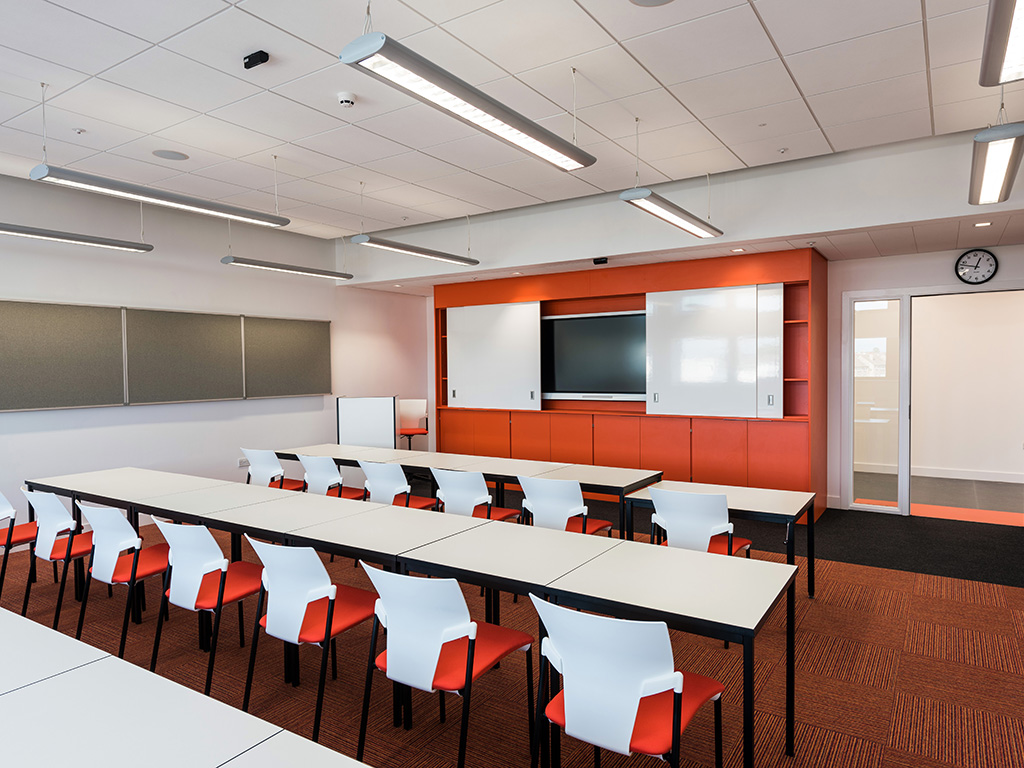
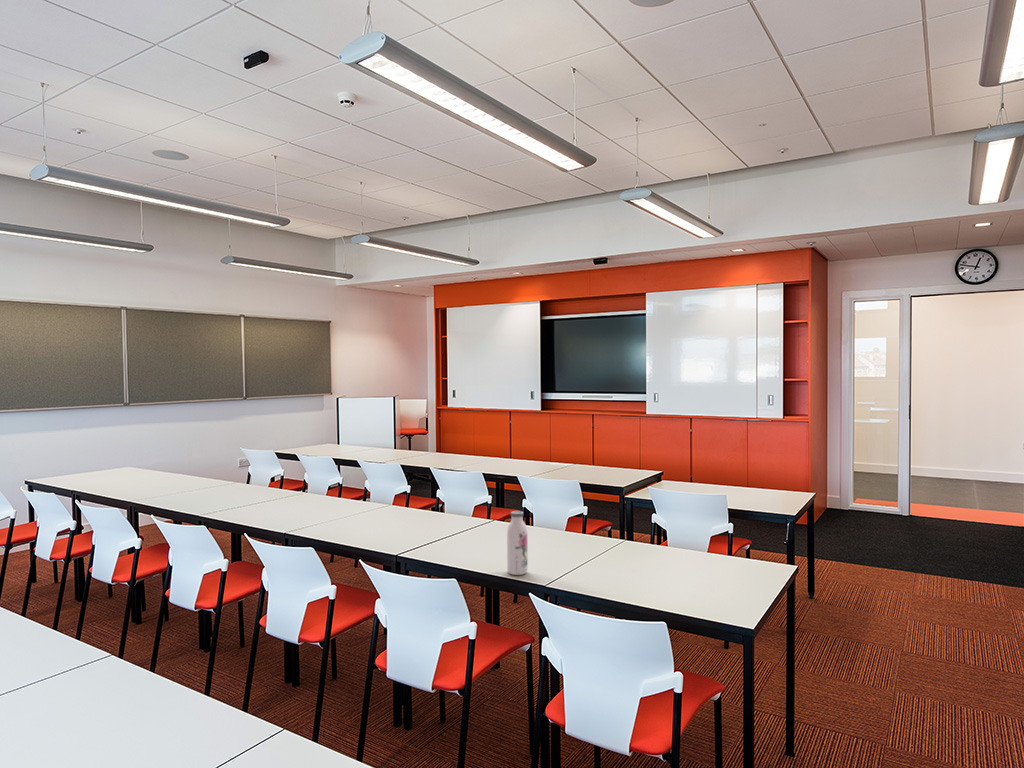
+ water bottle (517, 541)
